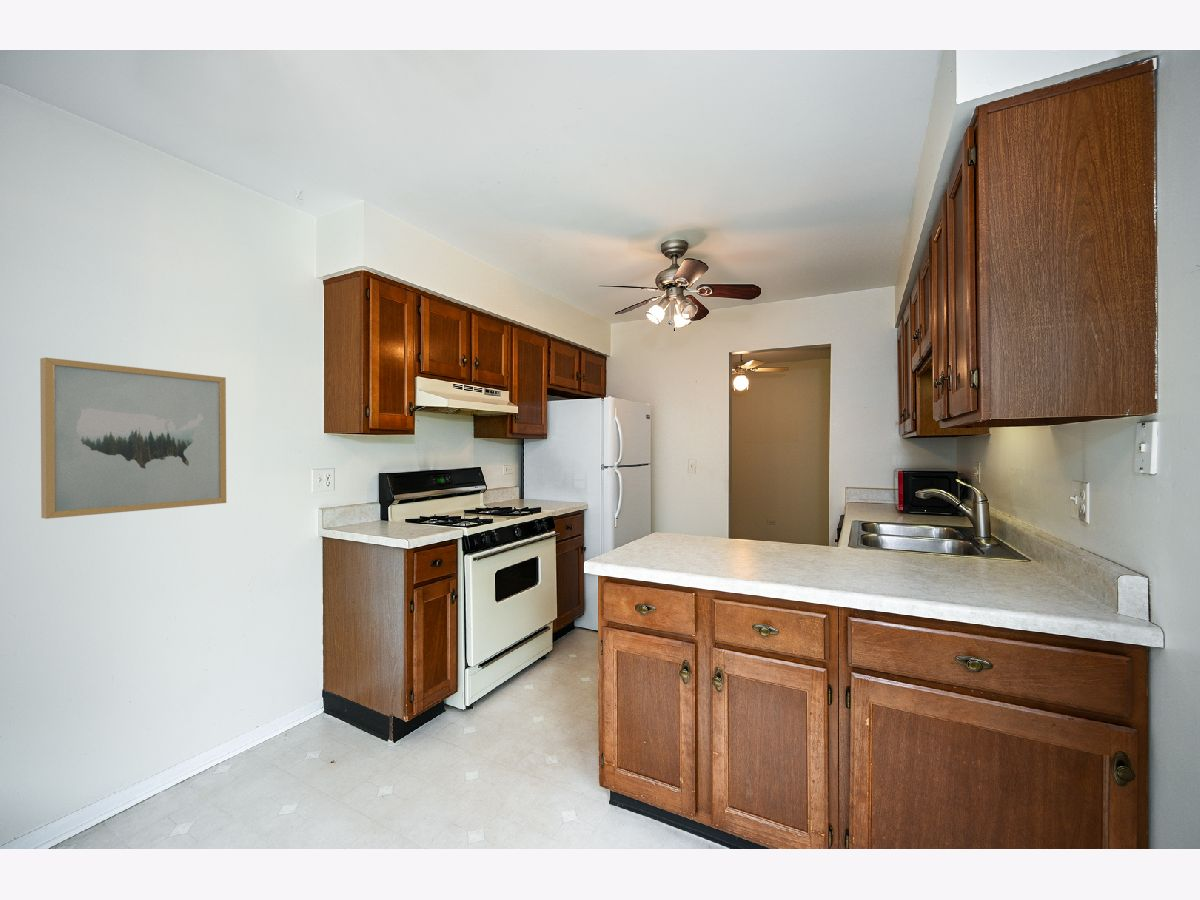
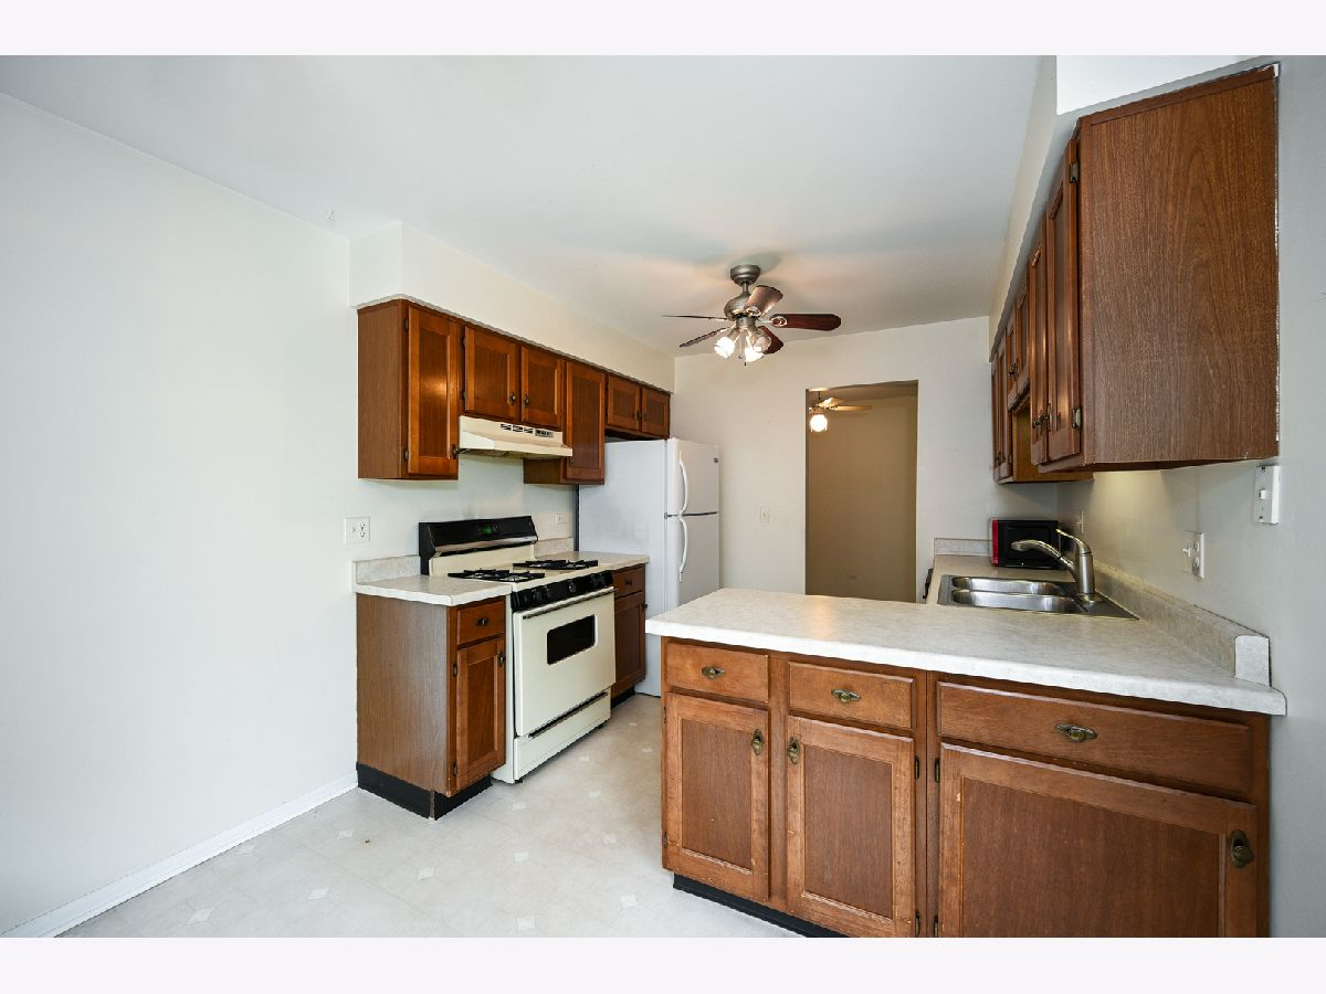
- wall art (144, 439)
